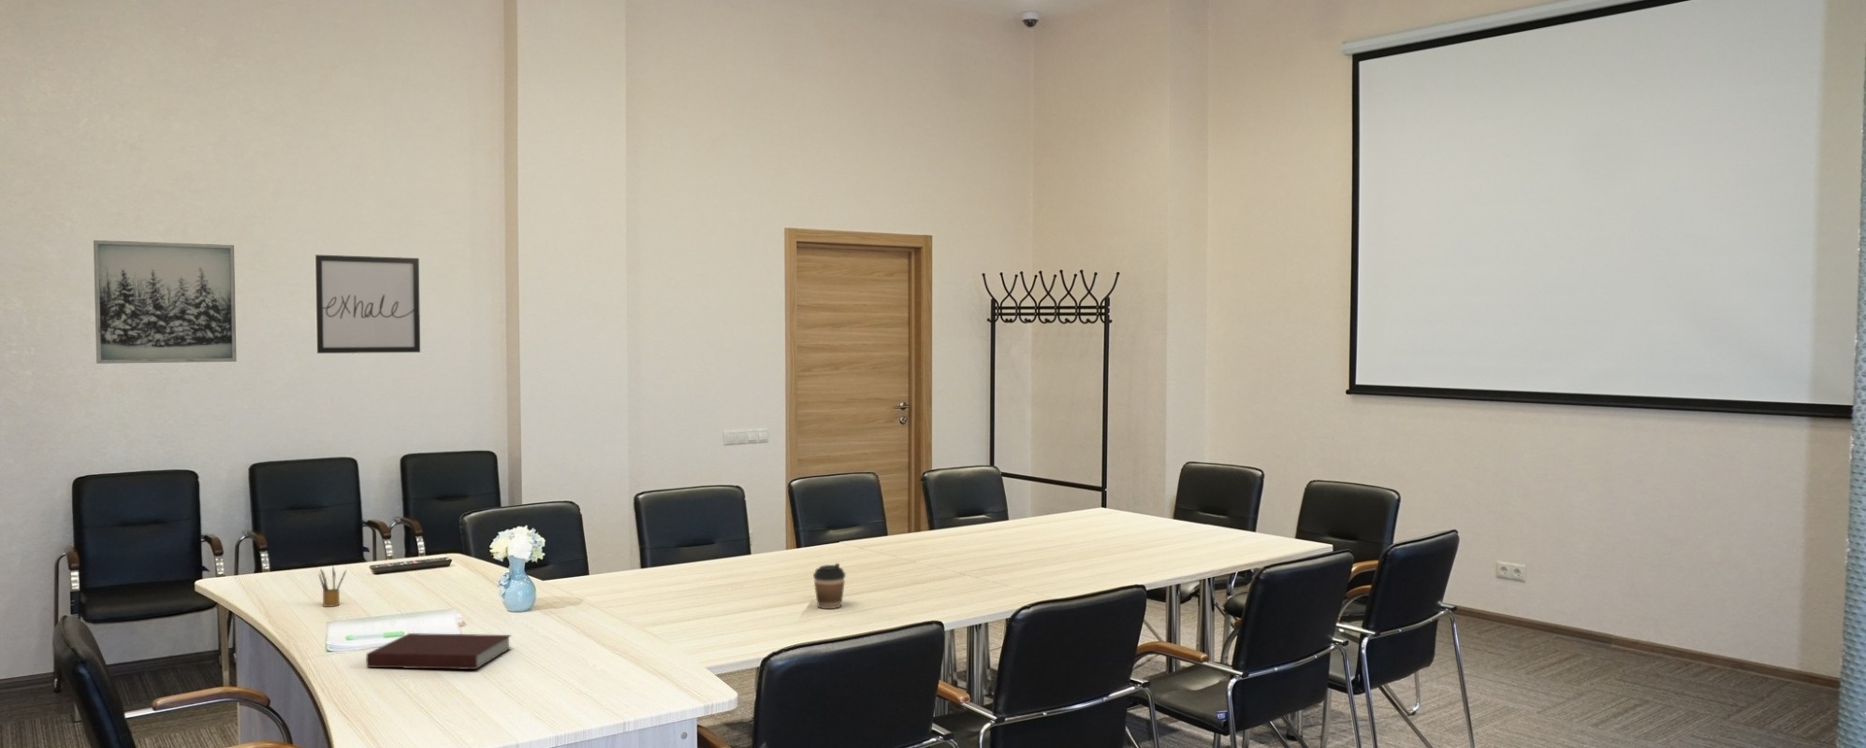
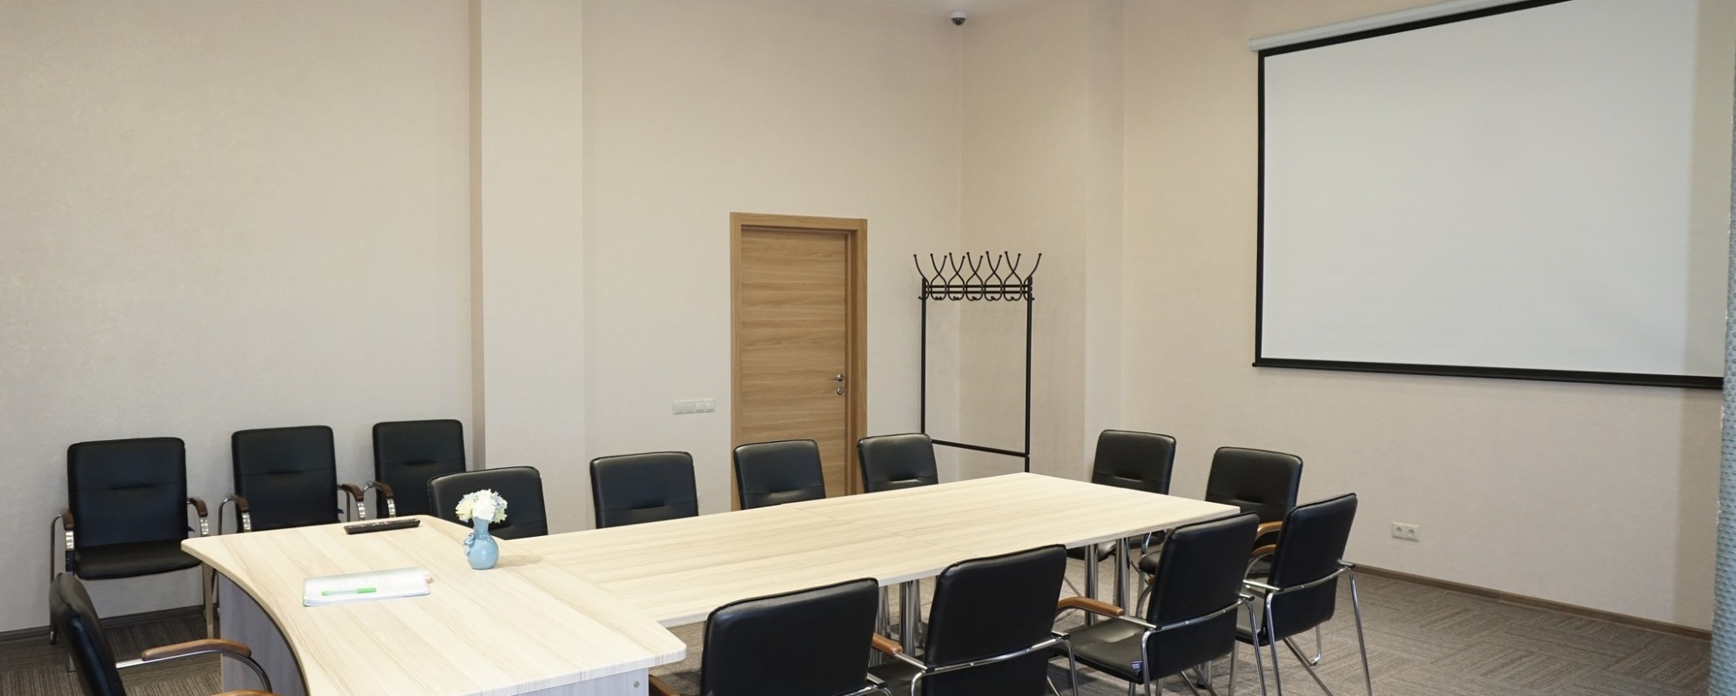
- coffee cup (829, 584)
- pencil box (333, 586)
- wall art (369, 304)
- notebook (440, 650)
- wall art (167, 302)
